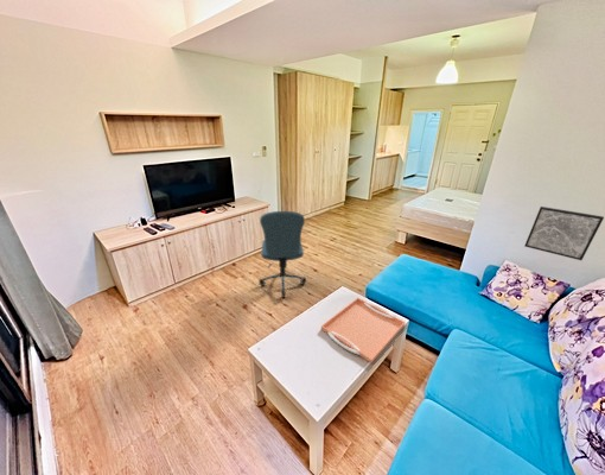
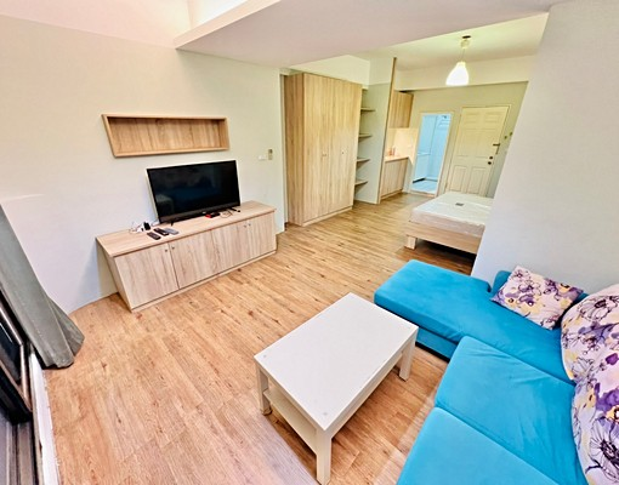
- office chair (281, 247)
- wall art (560, 233)
- serving tray (363, 325)
